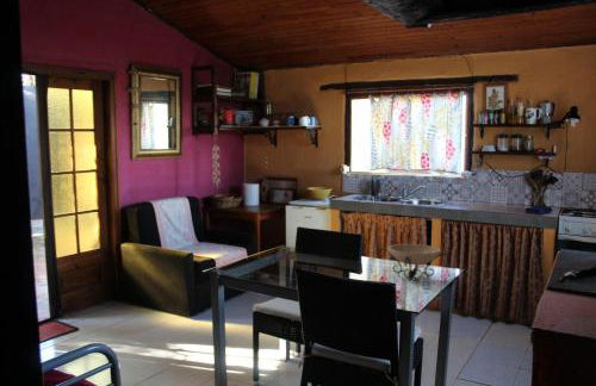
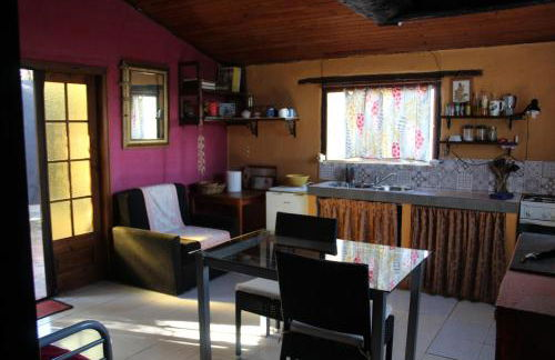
- decorative bowl (412, 263)
